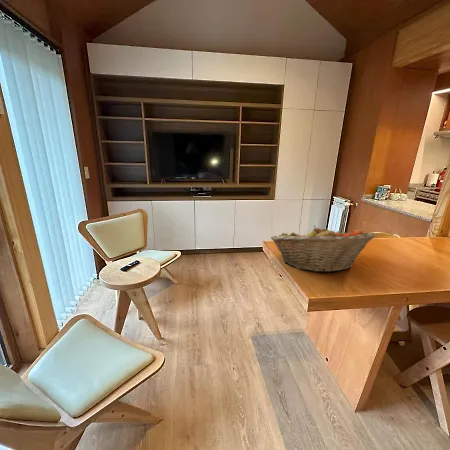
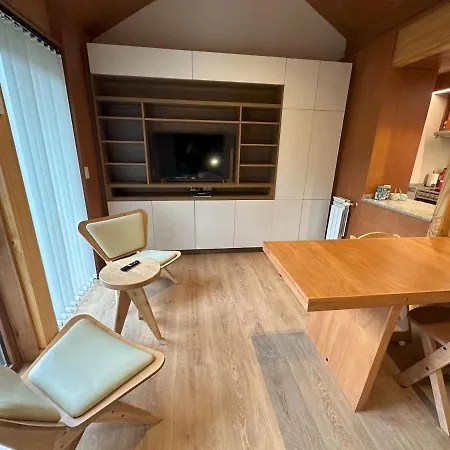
- fruit basket (320, 243)
